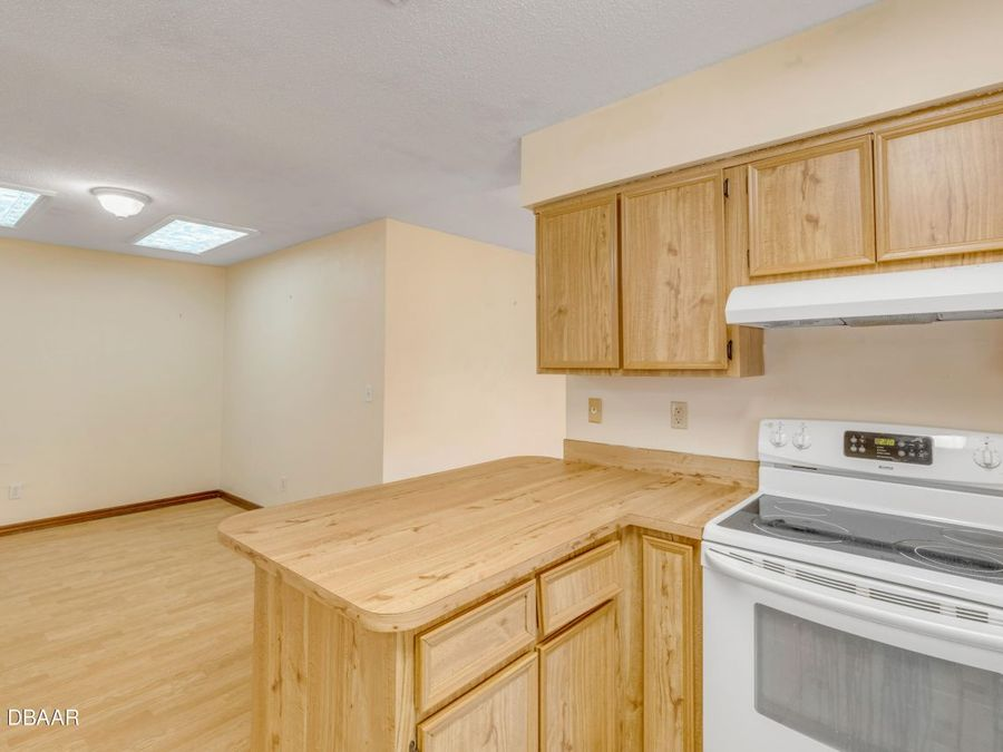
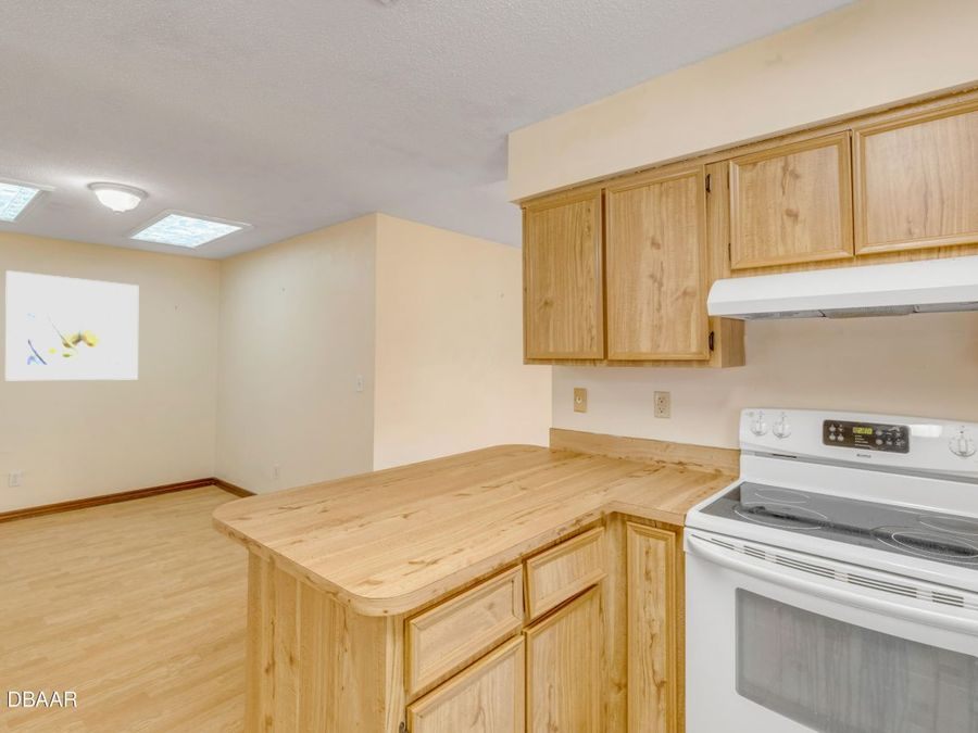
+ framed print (76, 329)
